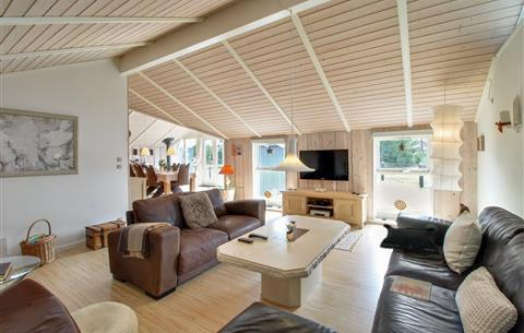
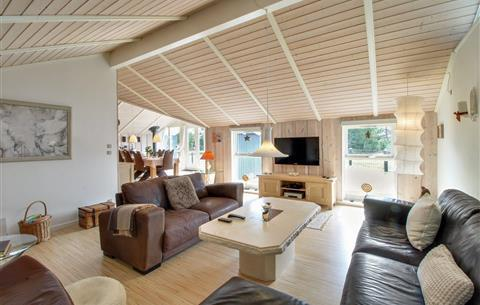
- cushion (408, 237)
- magazine (410, 286)
